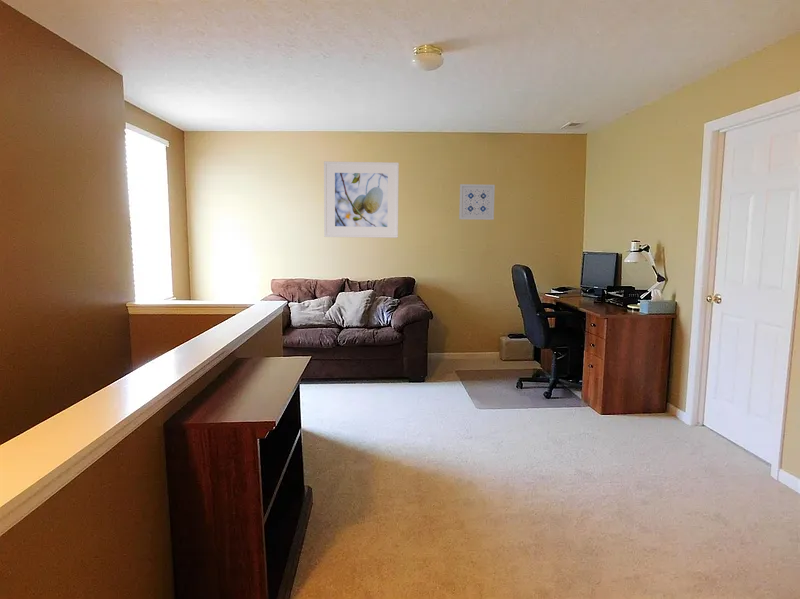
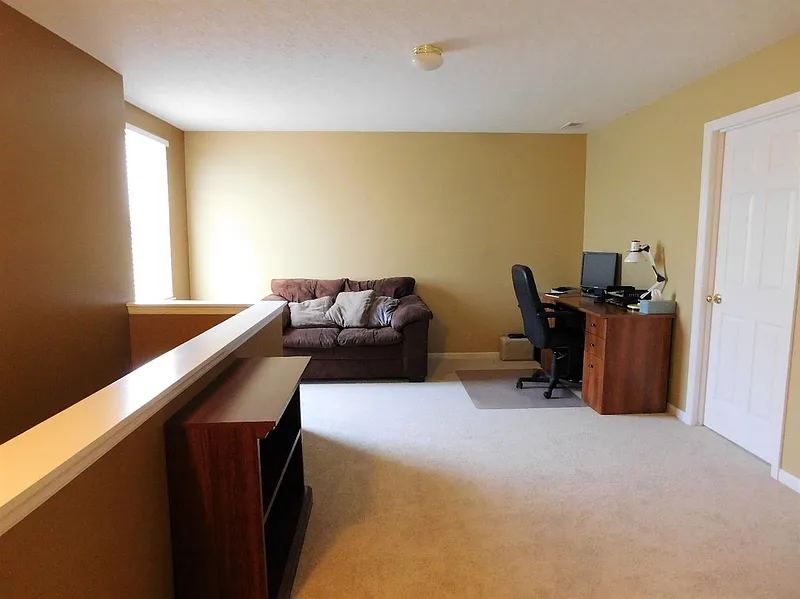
- wall art (476, 202)
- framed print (361, 200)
